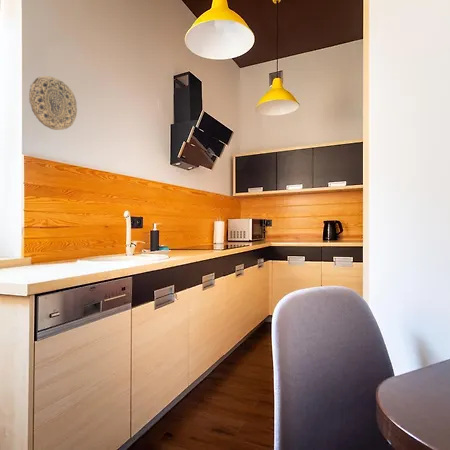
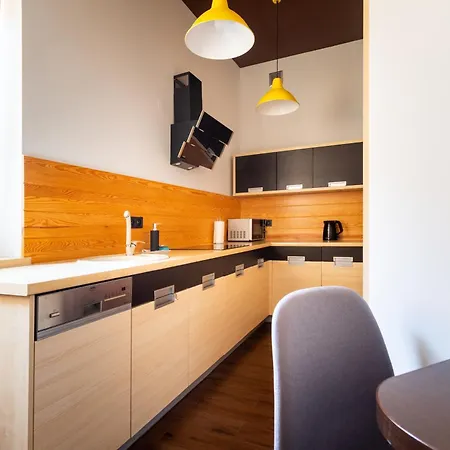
- decorative plate (54, 103)
